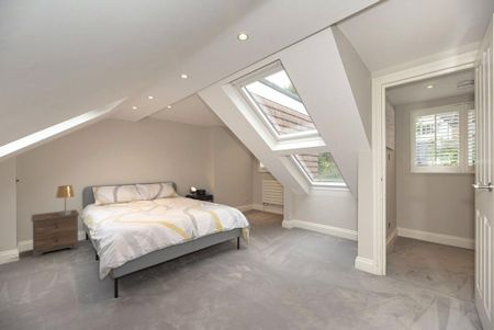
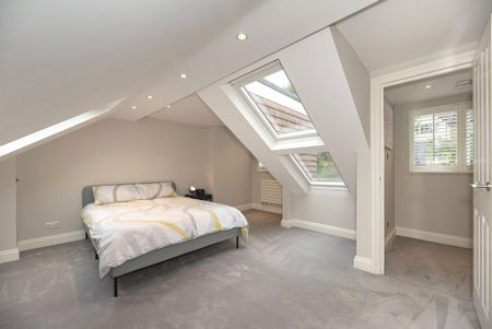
- lamp (65, 200)
- nightstand (55, 231)
